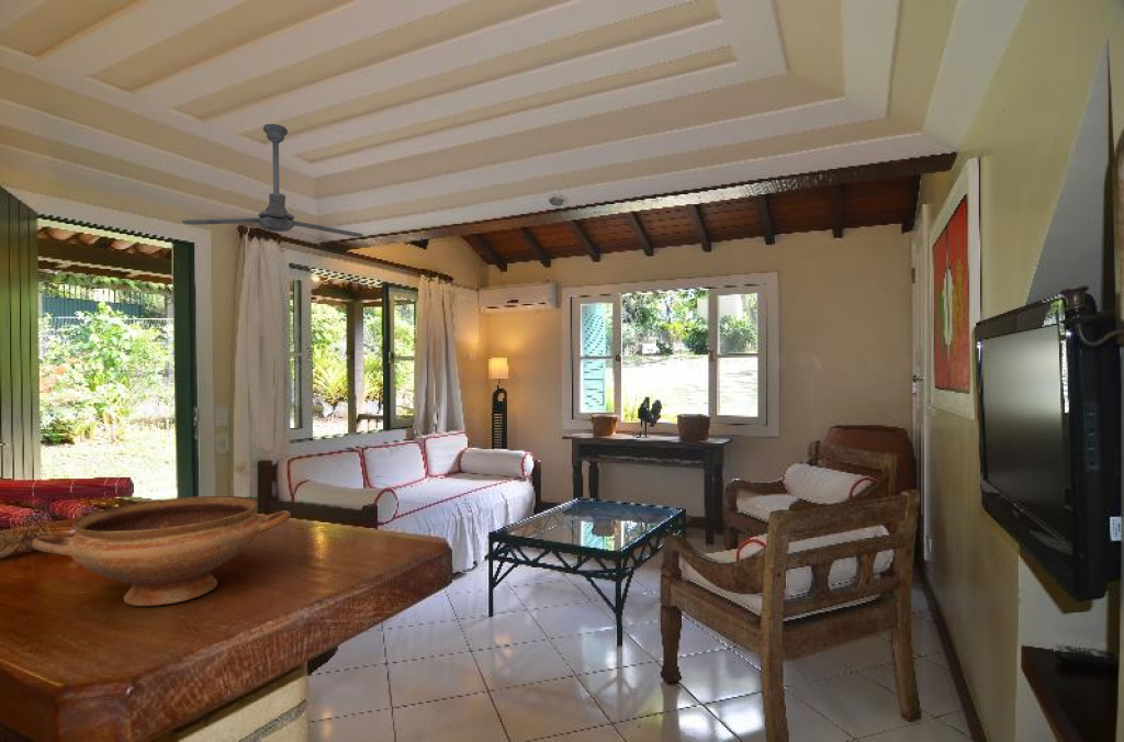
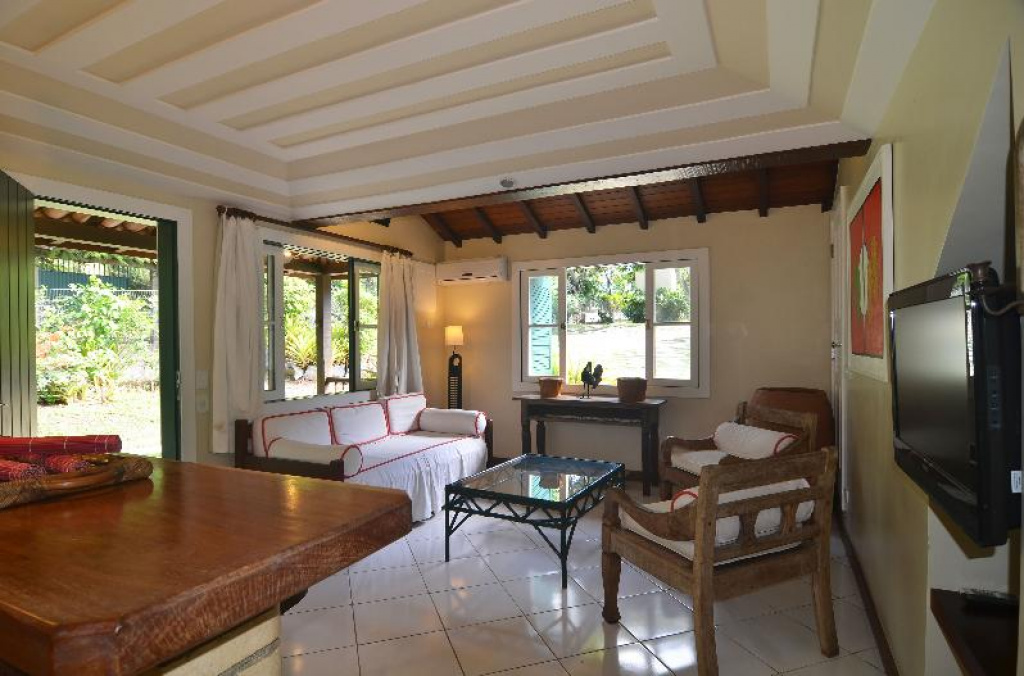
- ceiling fan (277, 170)
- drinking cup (172, 551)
